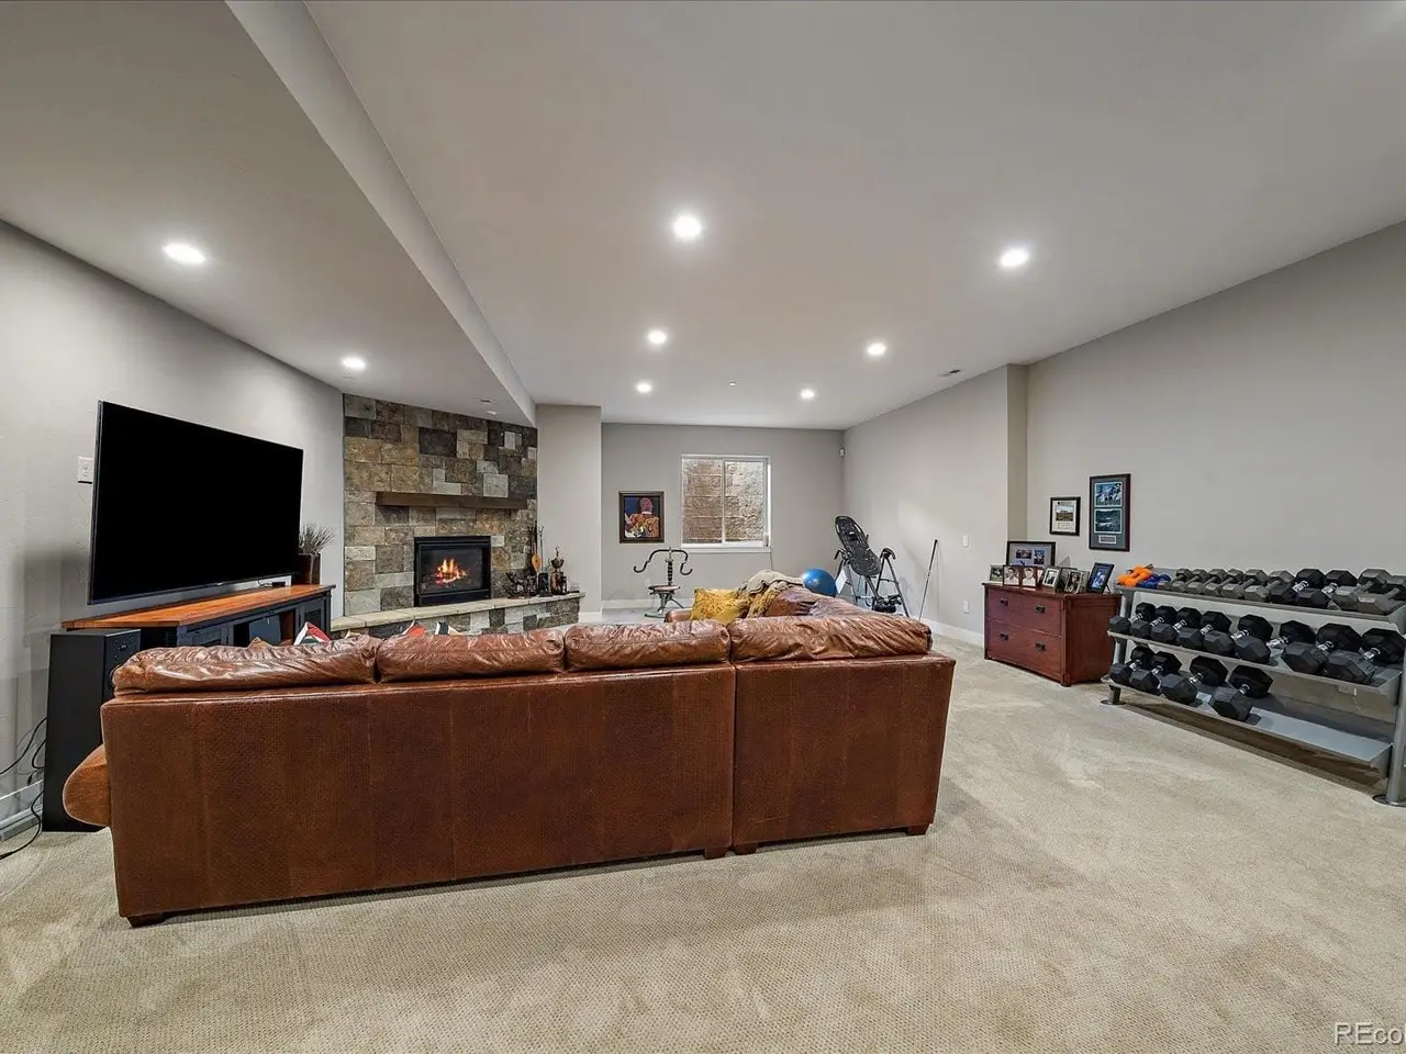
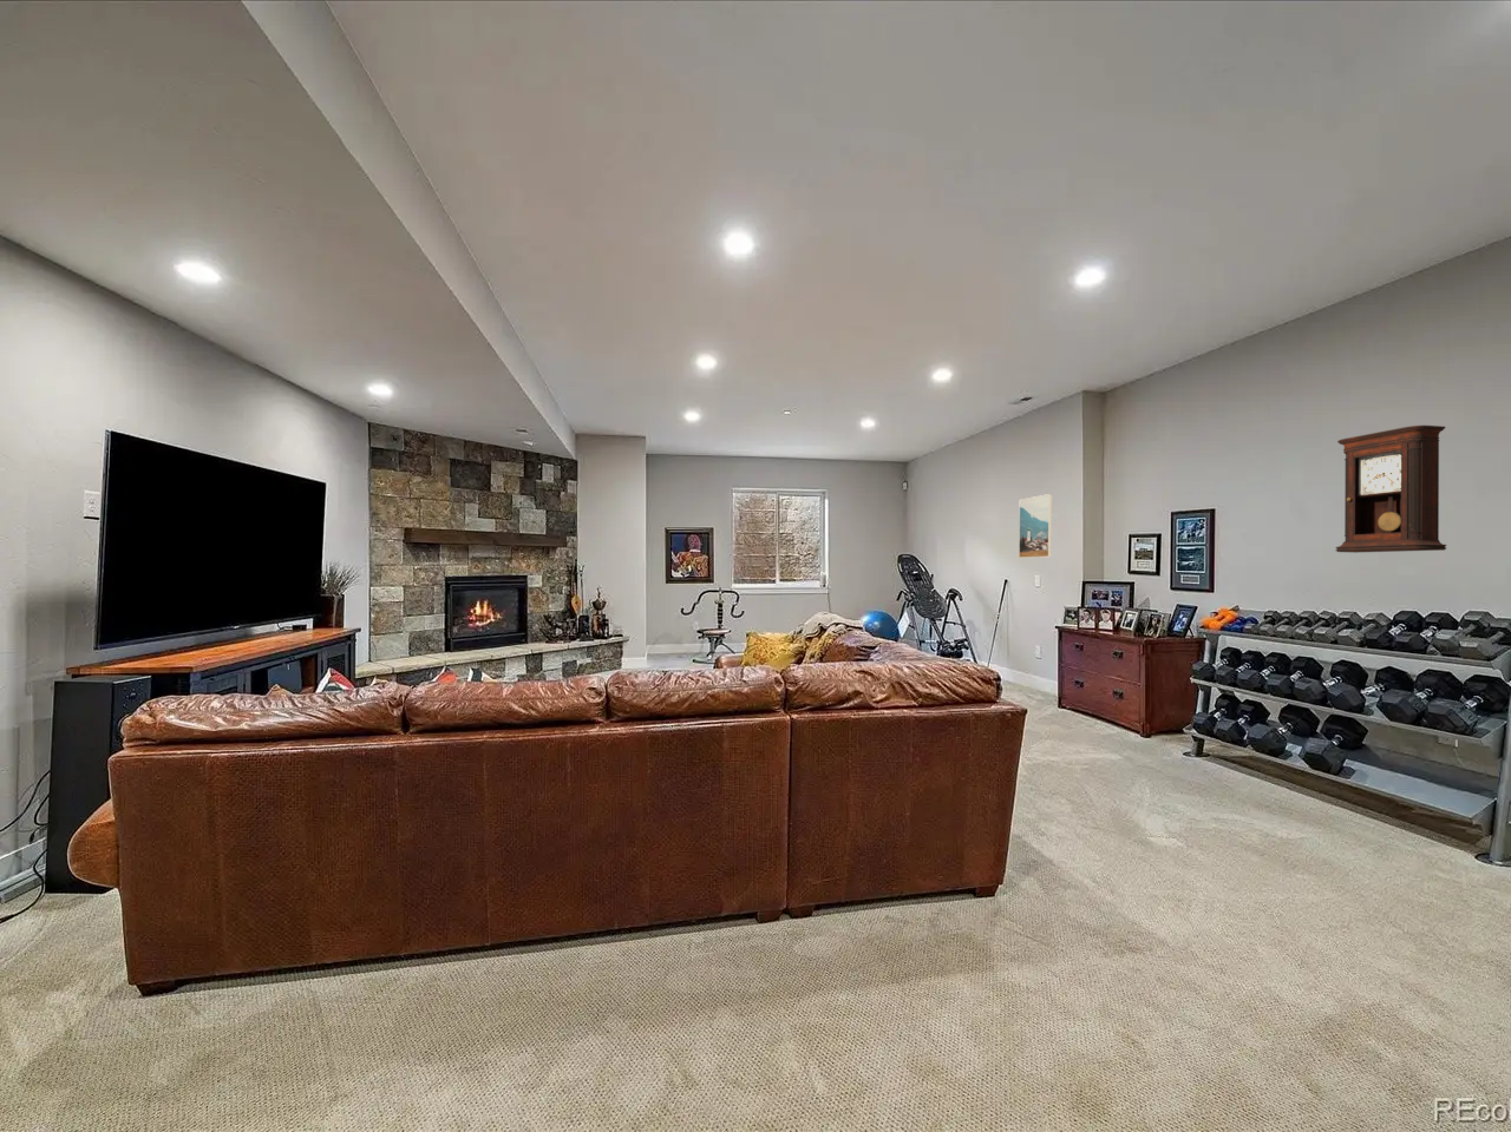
+ pendulum clock (1385, 492)
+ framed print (1034, 527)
